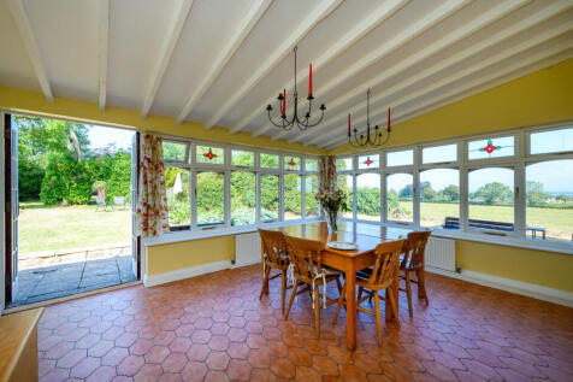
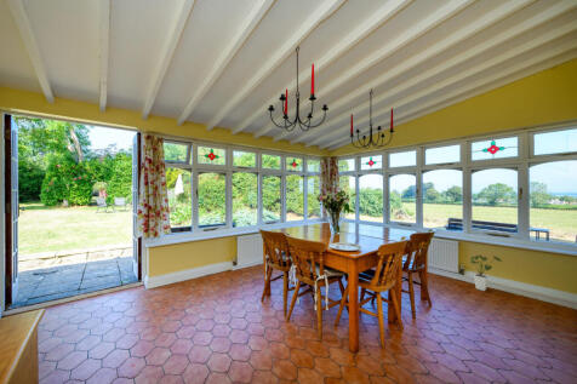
+ house plant (482, 271)
